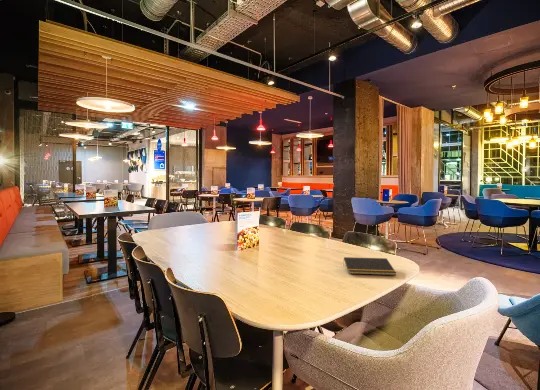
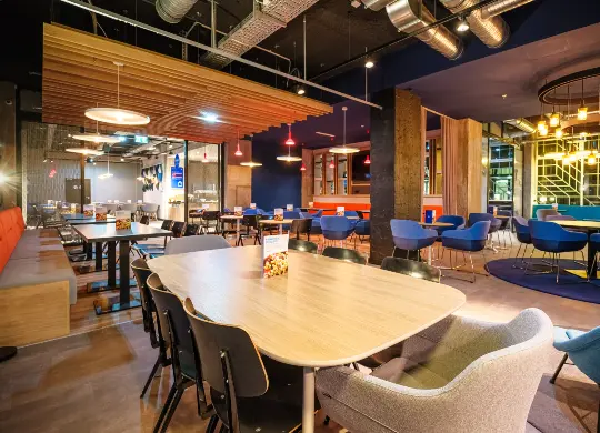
- notepad (368, 265)
